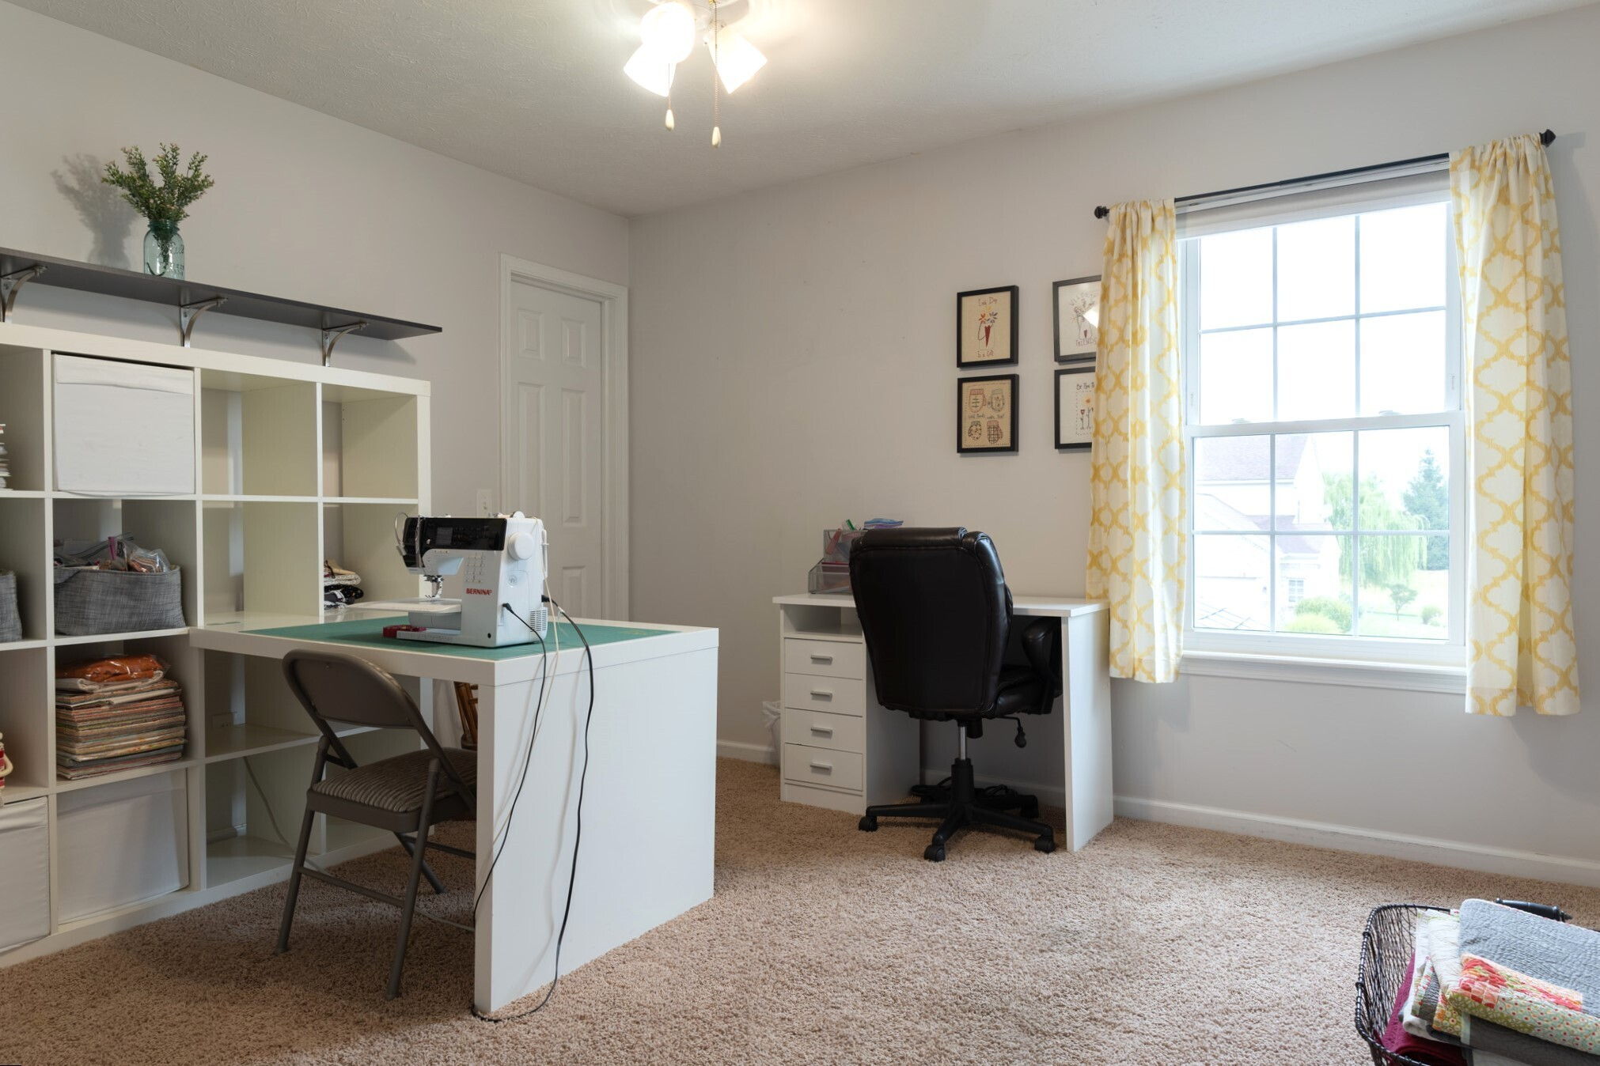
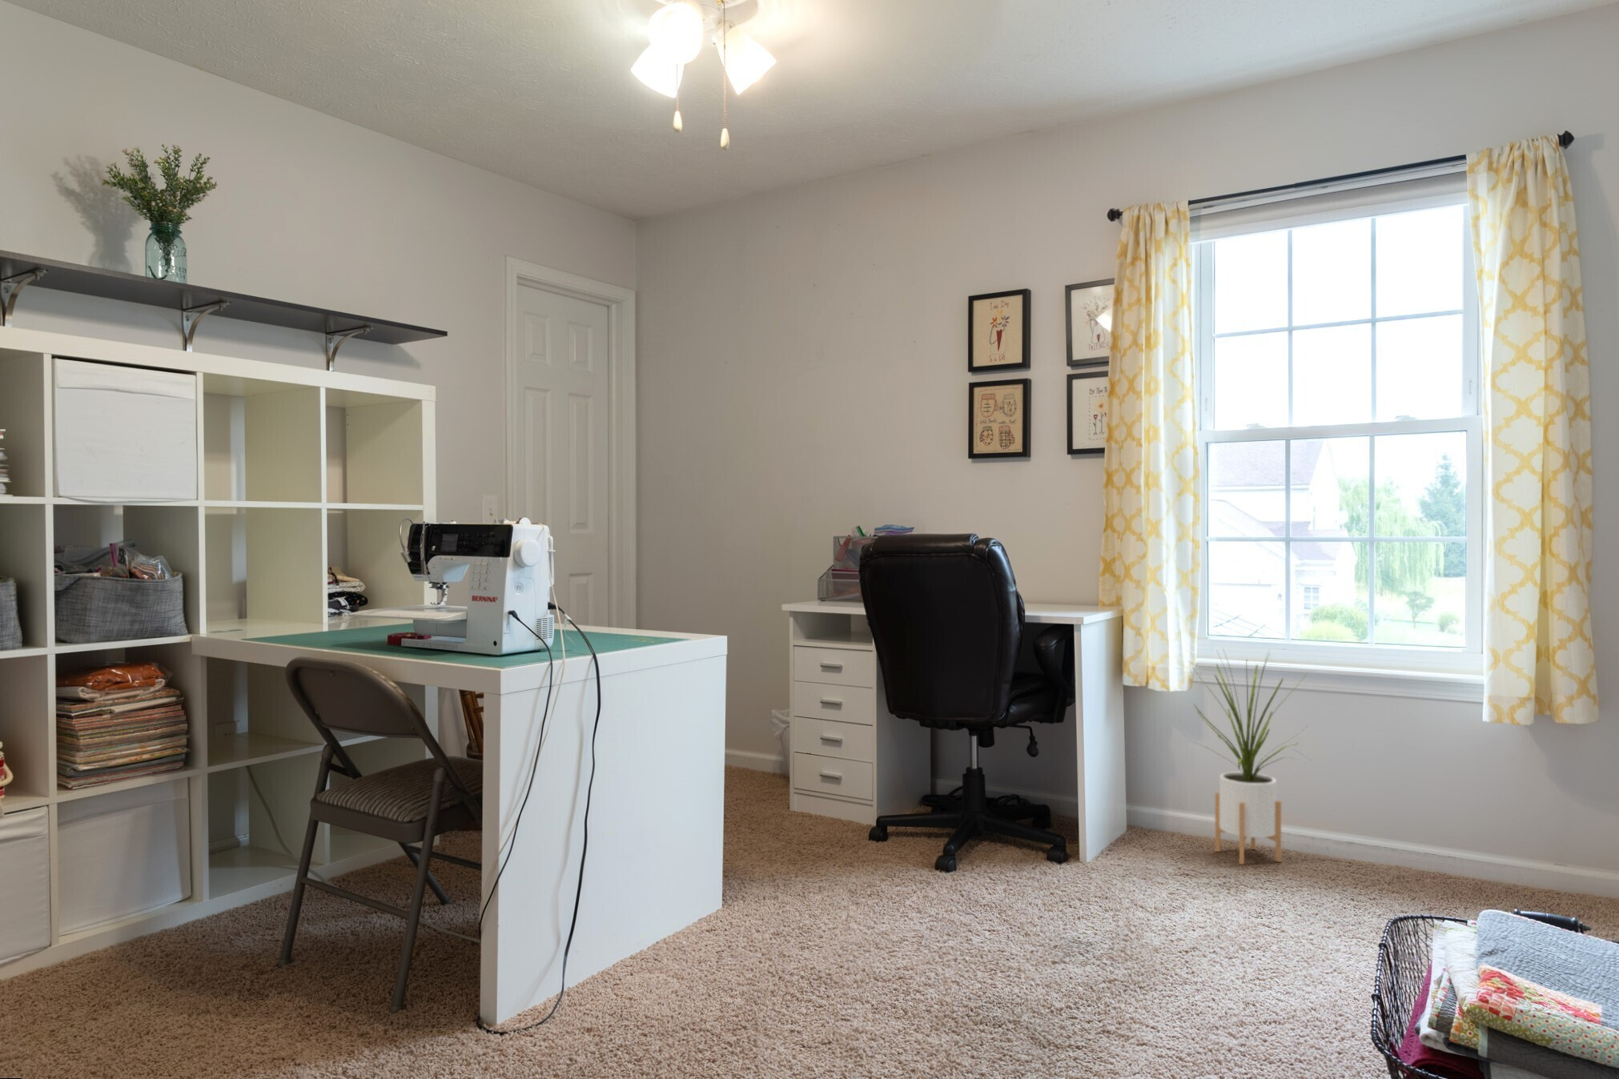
+ house plant (1250, 753)
